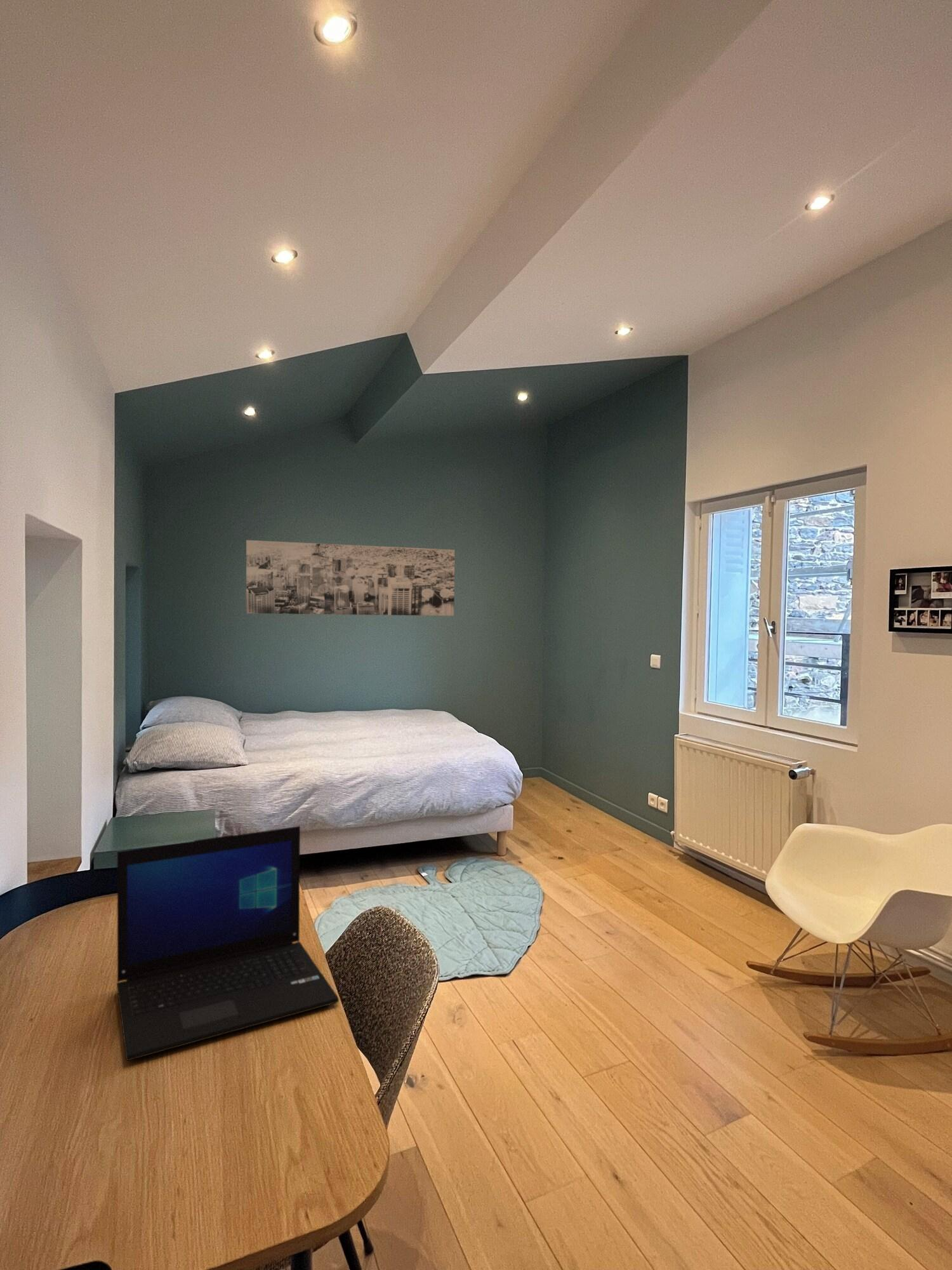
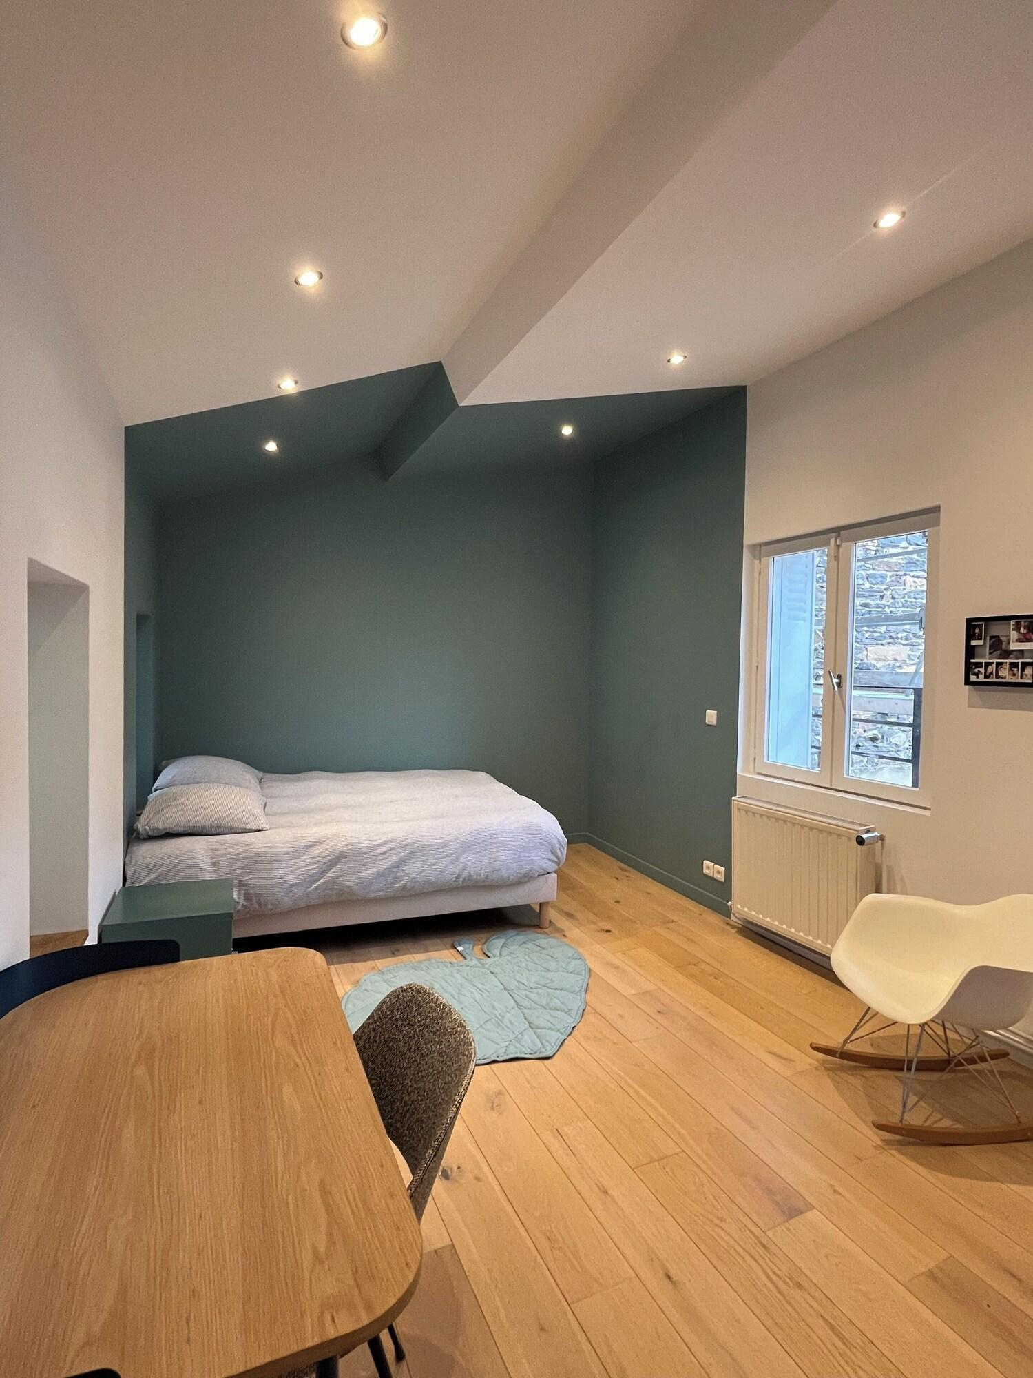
- wall art (355, 580)
- laptop (225, 926)
